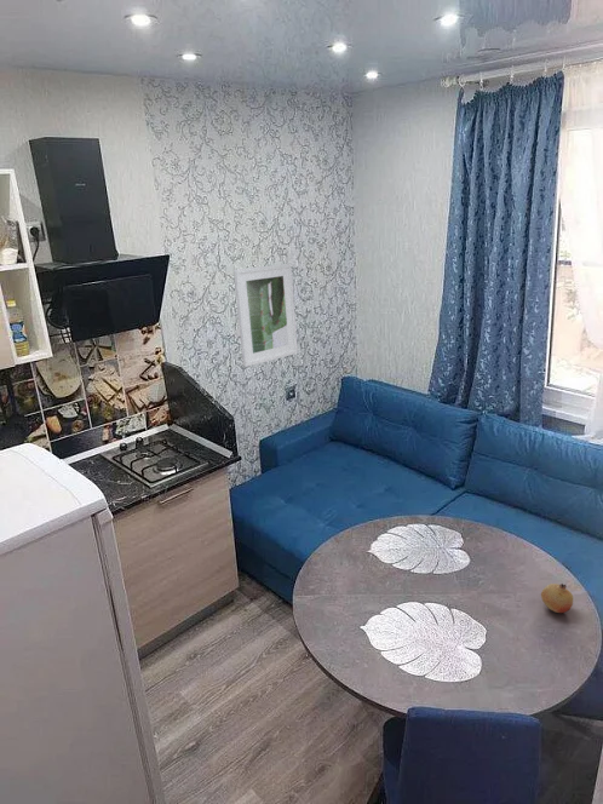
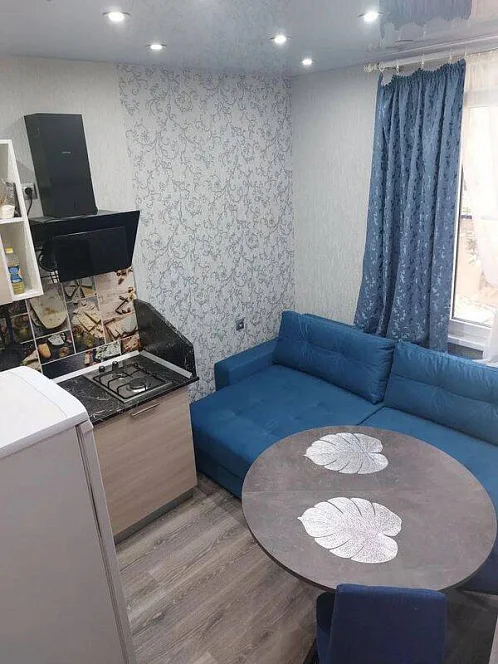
- fruit (557, 596)
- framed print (268, 314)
